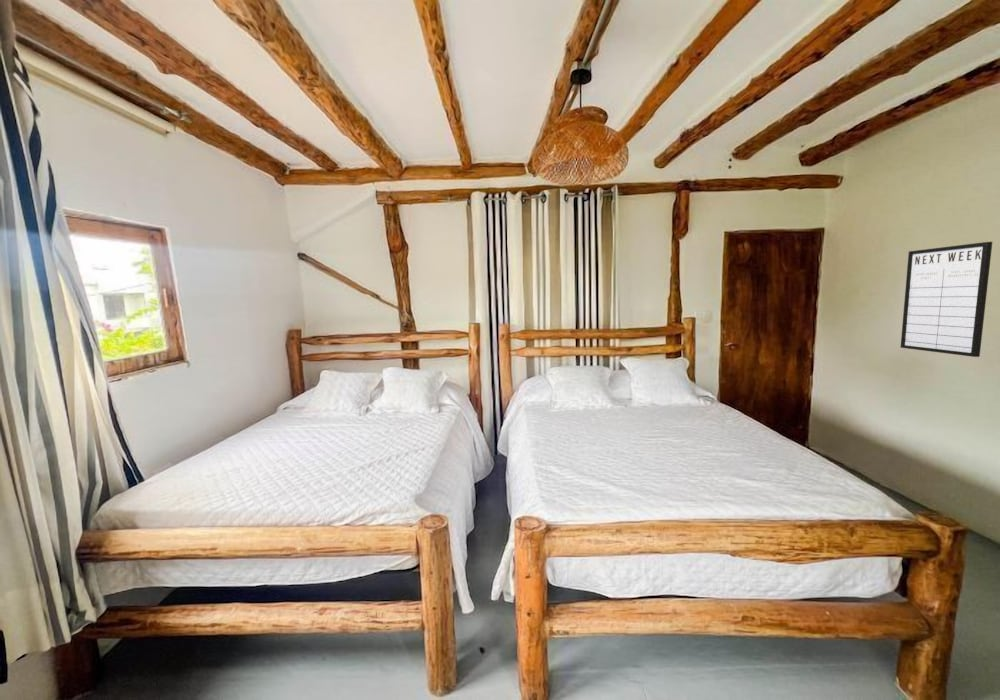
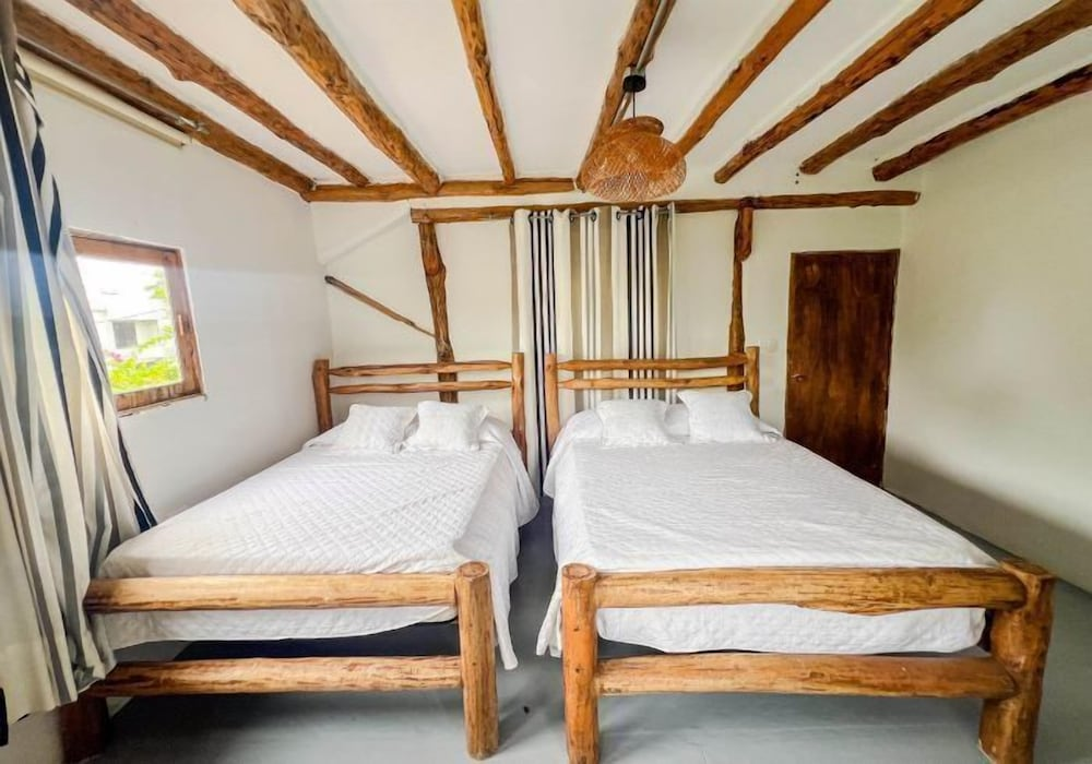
- writing board (941, 300)
